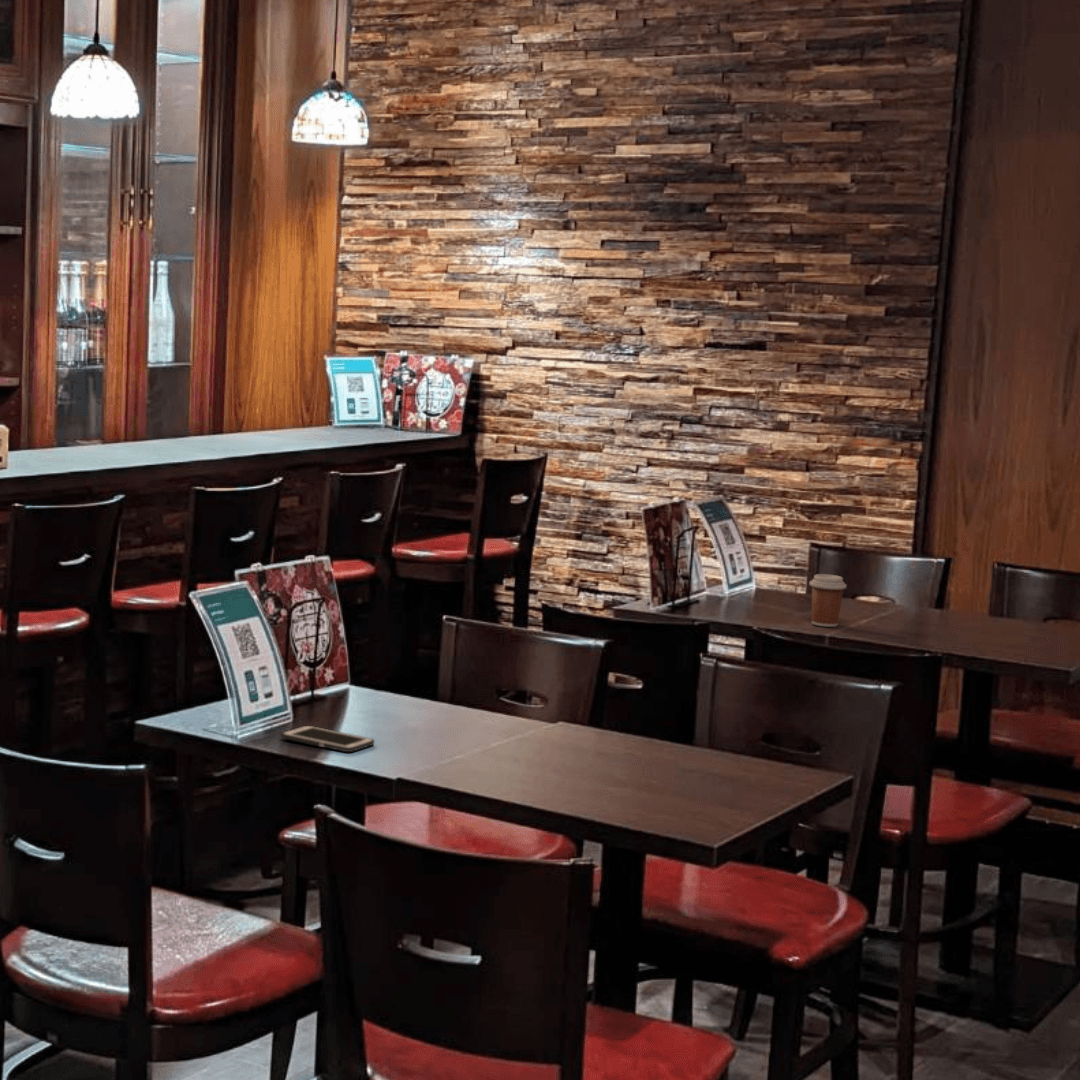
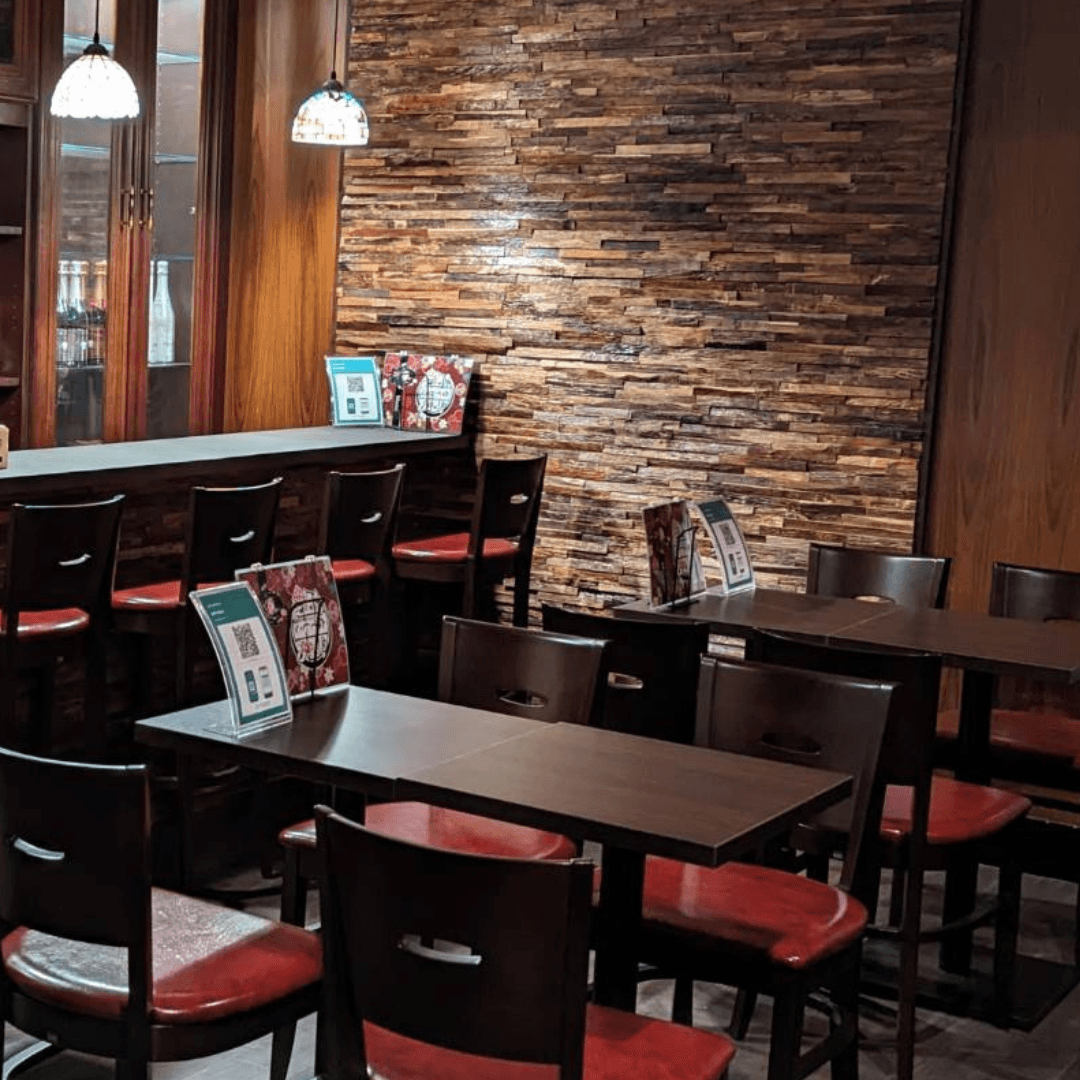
- cell phone (327, 739)
- coffee cup (826, 600)
